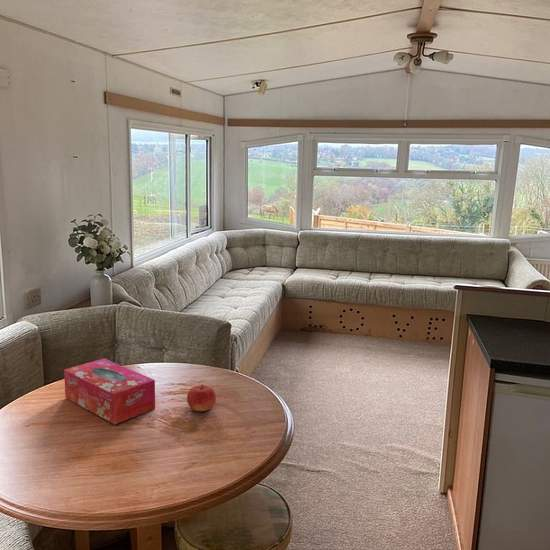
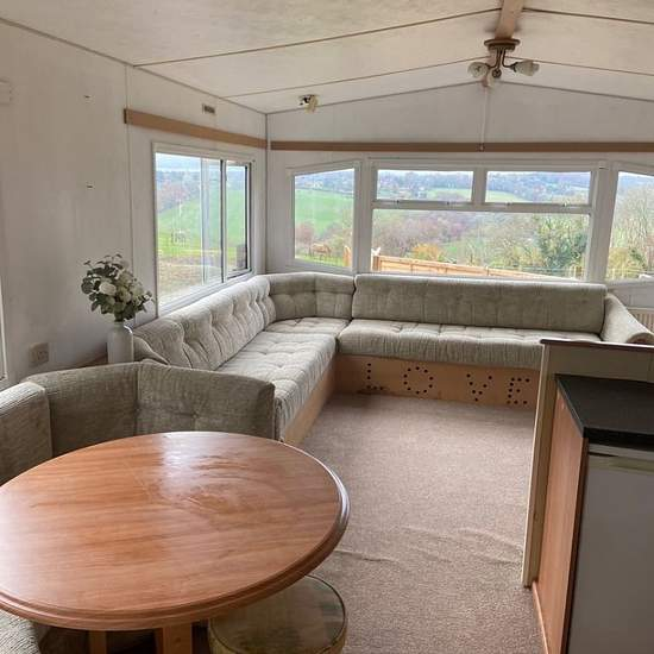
- fruit (201, 396)
- tissue box (109, 388)
